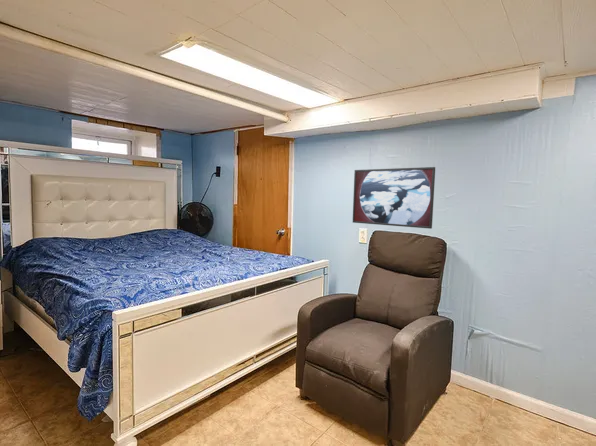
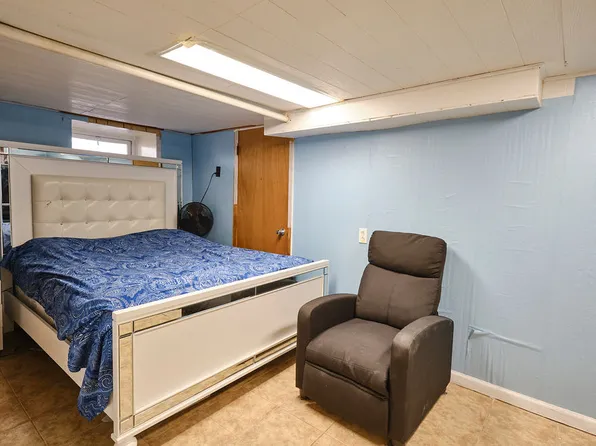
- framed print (390, 197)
